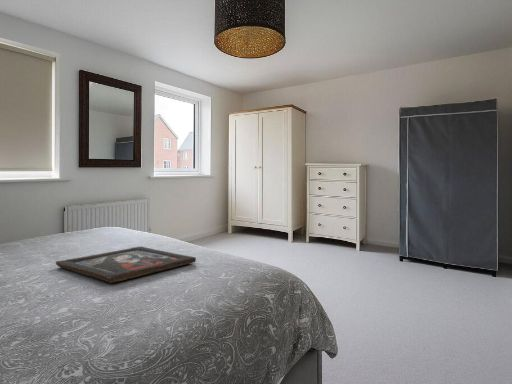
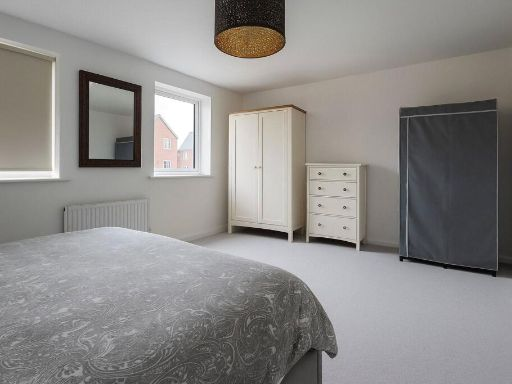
- religious icon (127, 261)
